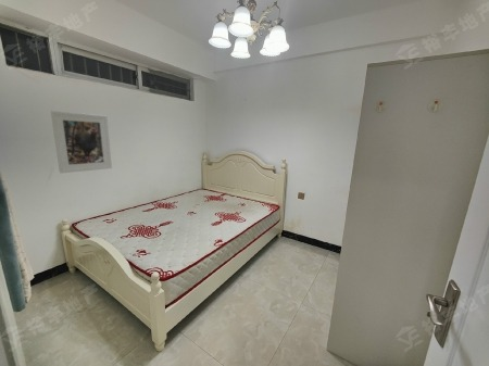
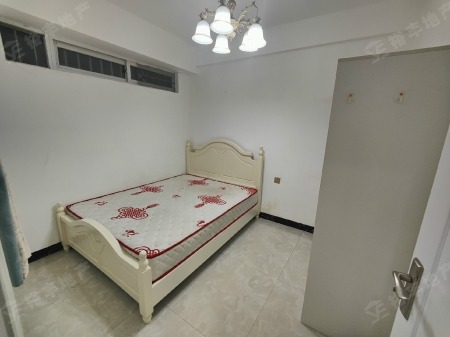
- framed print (84, 142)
